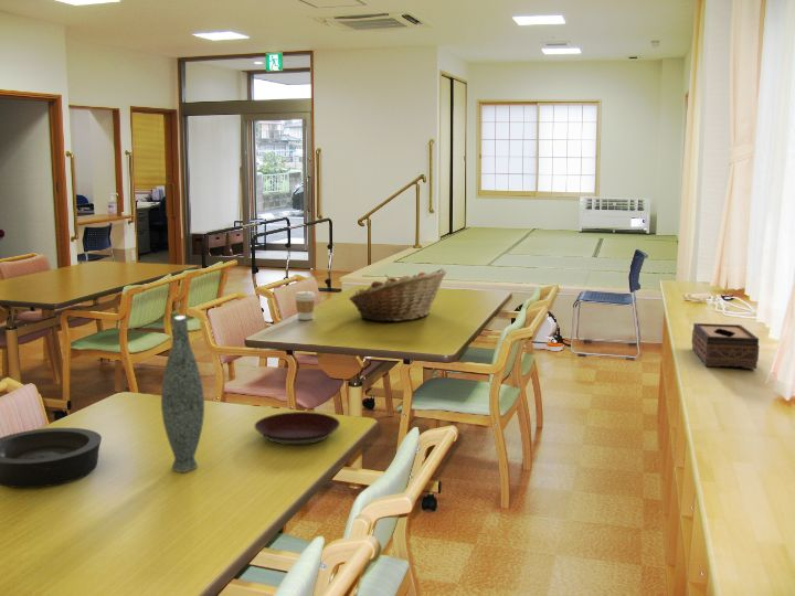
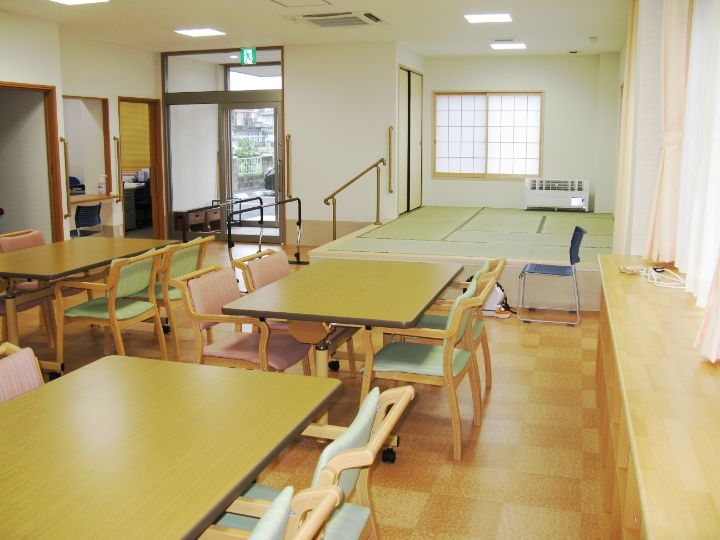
- vase (182, 393)
- fruit basket (399, 292)
- plate (297, 429)
- bowl (43, 457)
- tissue box (723, 344)
- coffee cup (305, 305)
